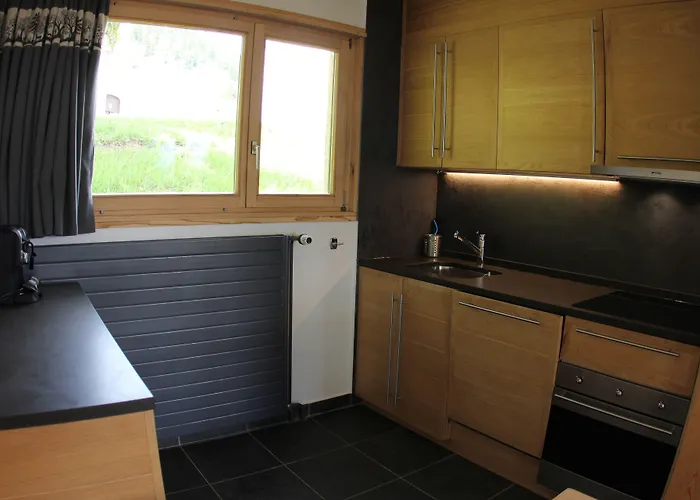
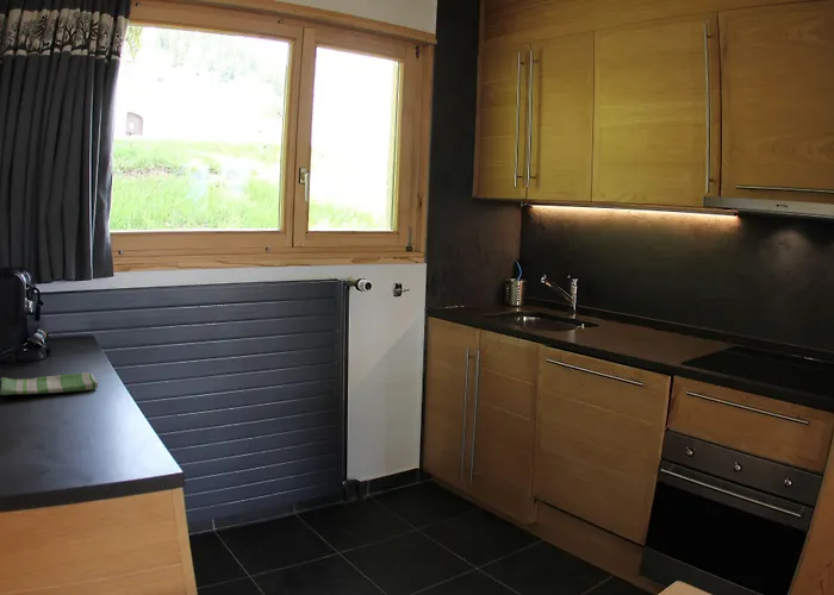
+ dish towel (49, 383)
